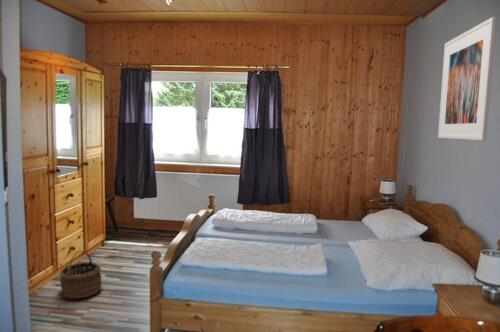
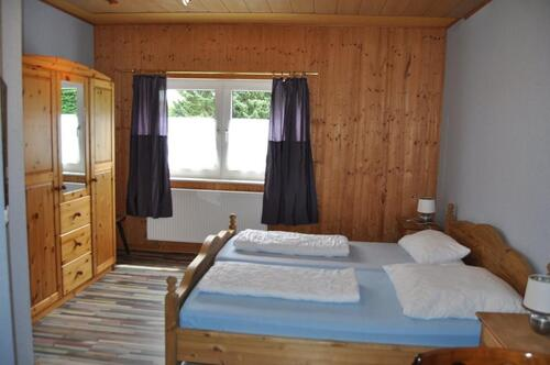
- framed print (462, 86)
- wicker basket (81, 272)
